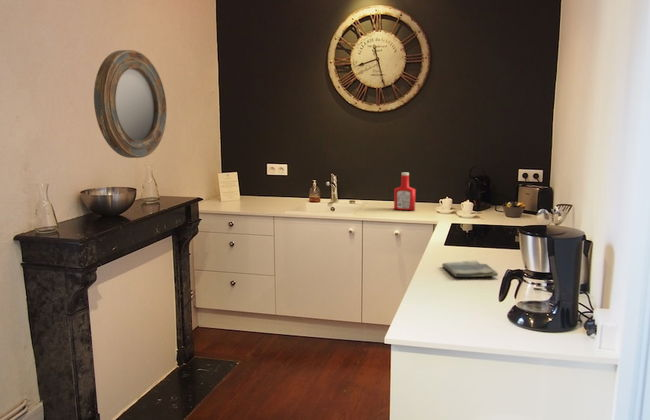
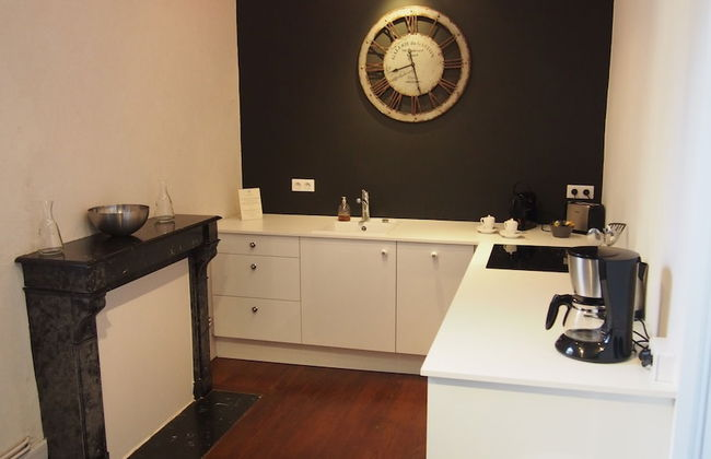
- dish towel (469, 268)
- home mirror (133, 104)
- soap bottle (404, 191)
